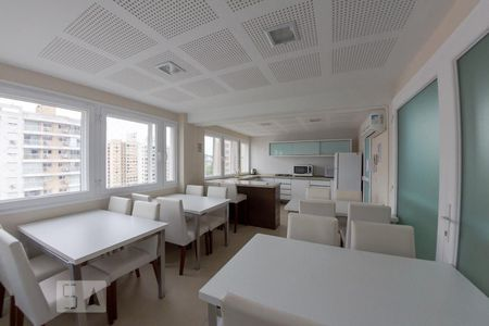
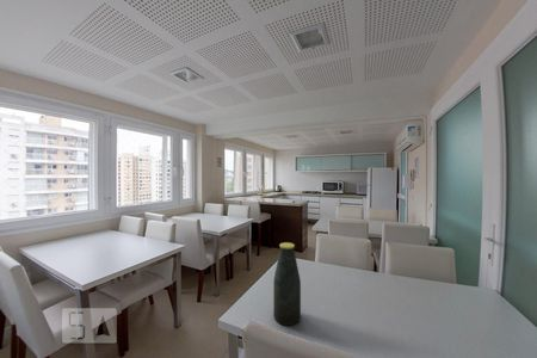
+ bottle (286, 280)
